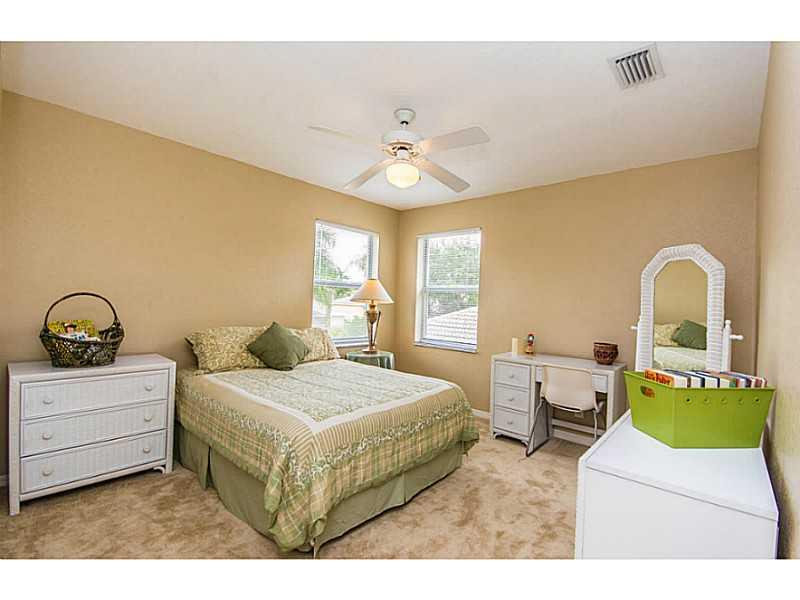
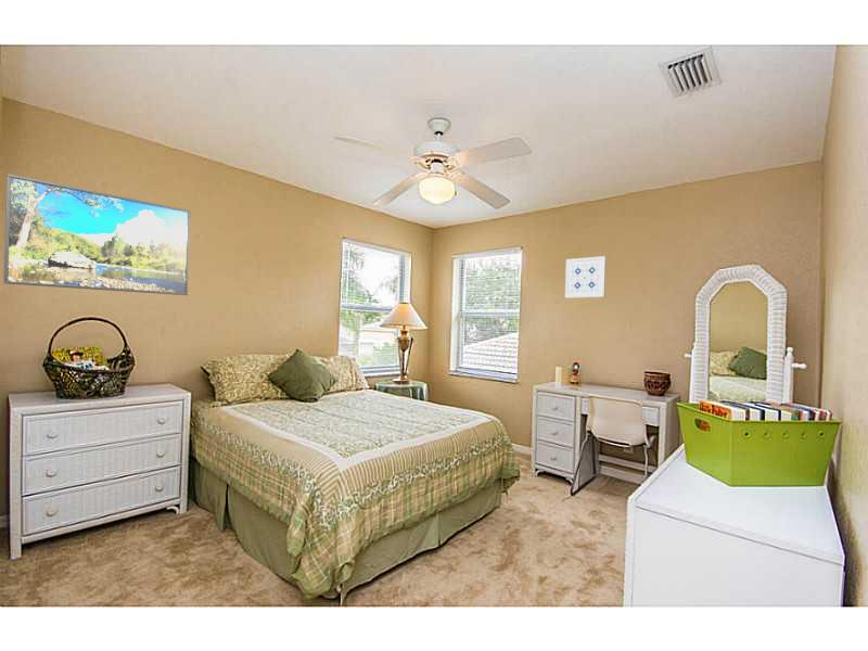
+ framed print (108, 242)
+ wall art (585, 277)
